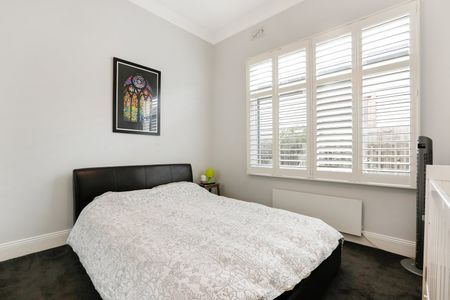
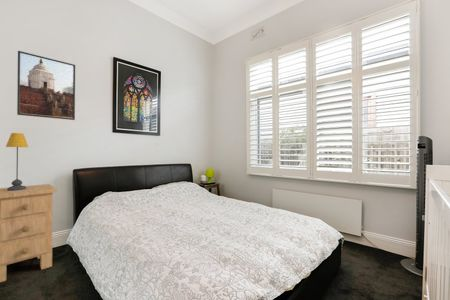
+ nightstand (23, 228)
+ table lamp (17, 161)
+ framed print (48, 88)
